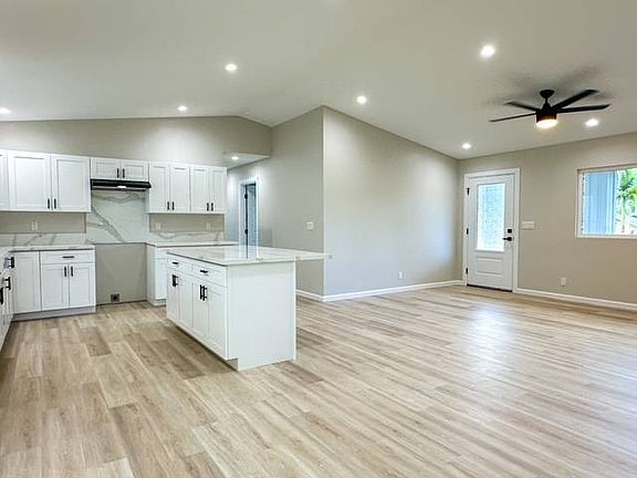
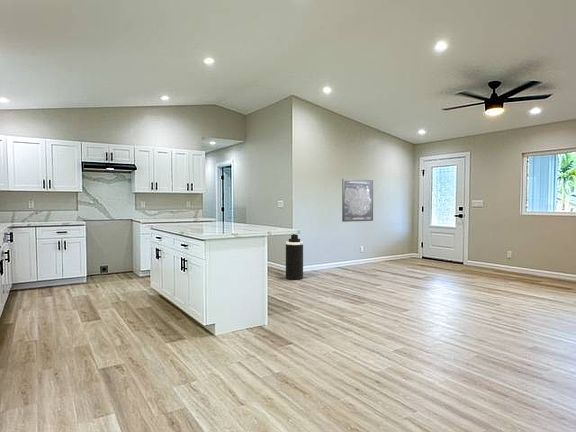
+ trash can (294, 256)
+ wall art (358, 200)
